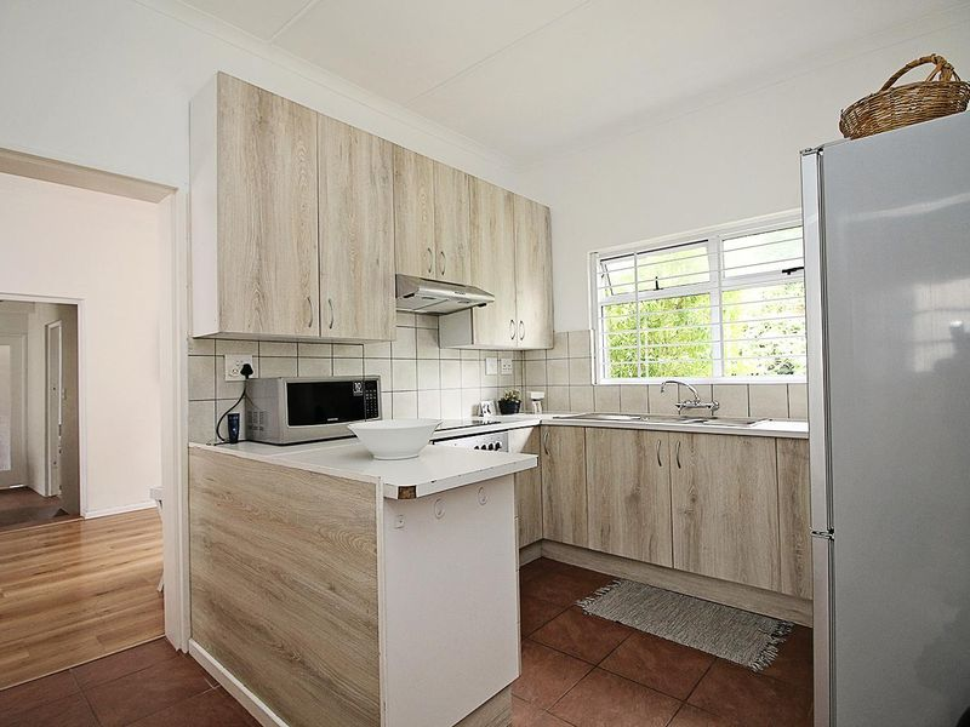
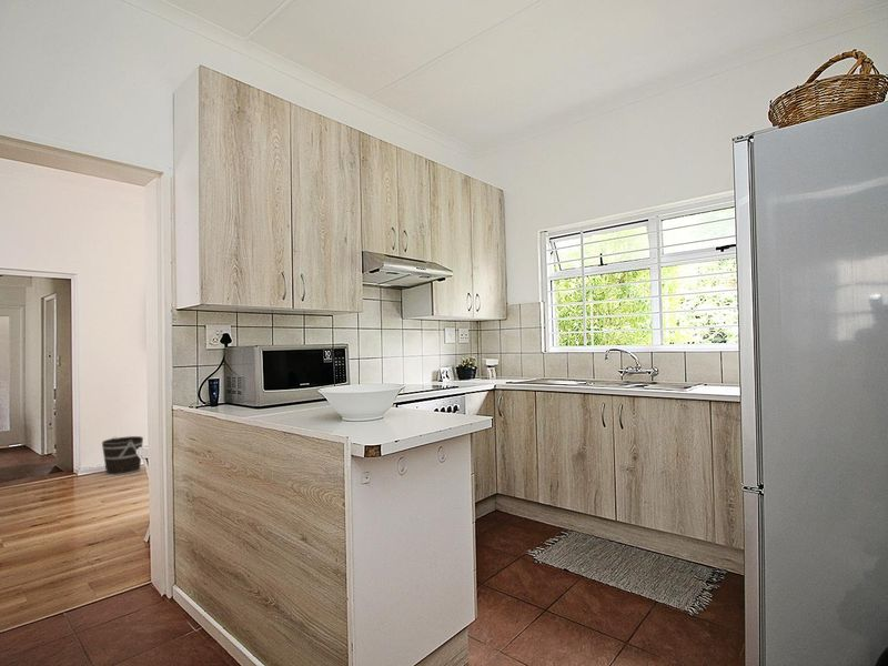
+ bucket (122, 454)
